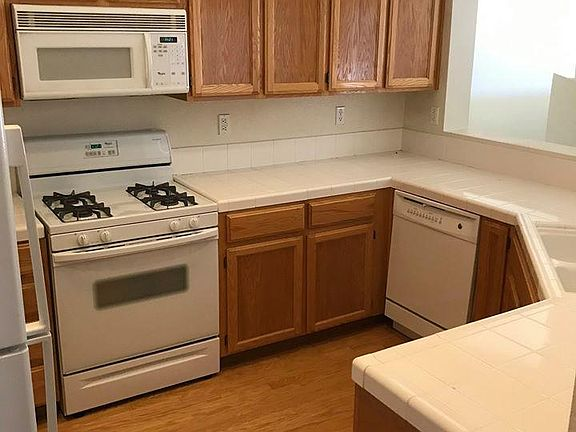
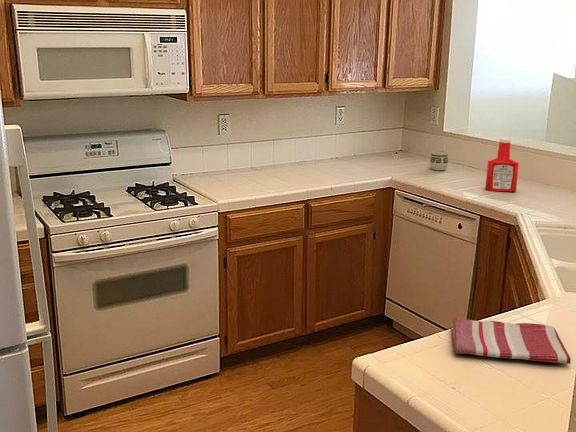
+ cup (439, 160)
+ soap bottle (502, 164)
+ dish towel (507, 338)
